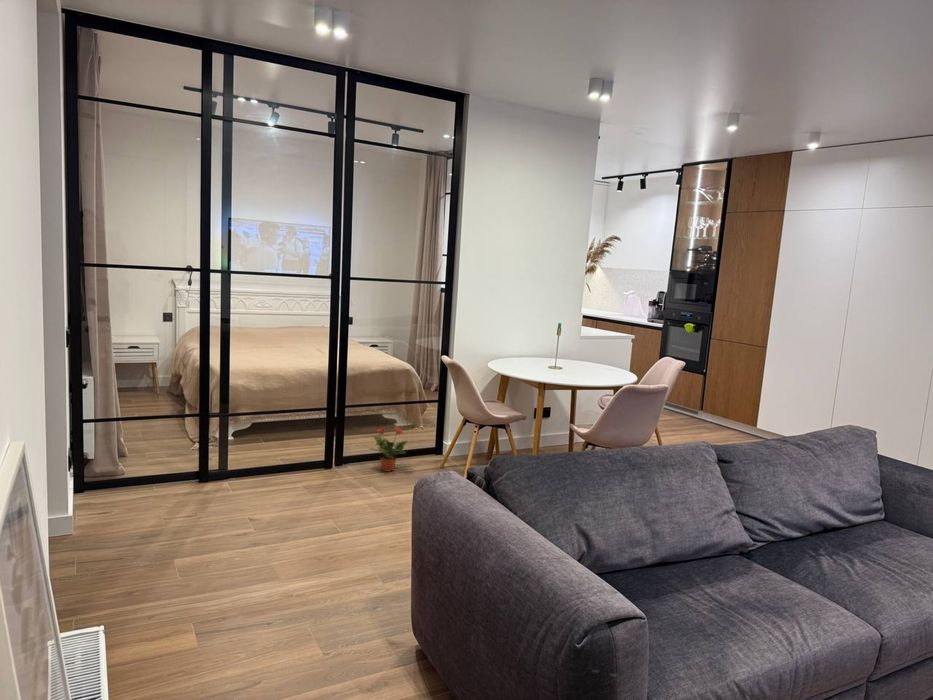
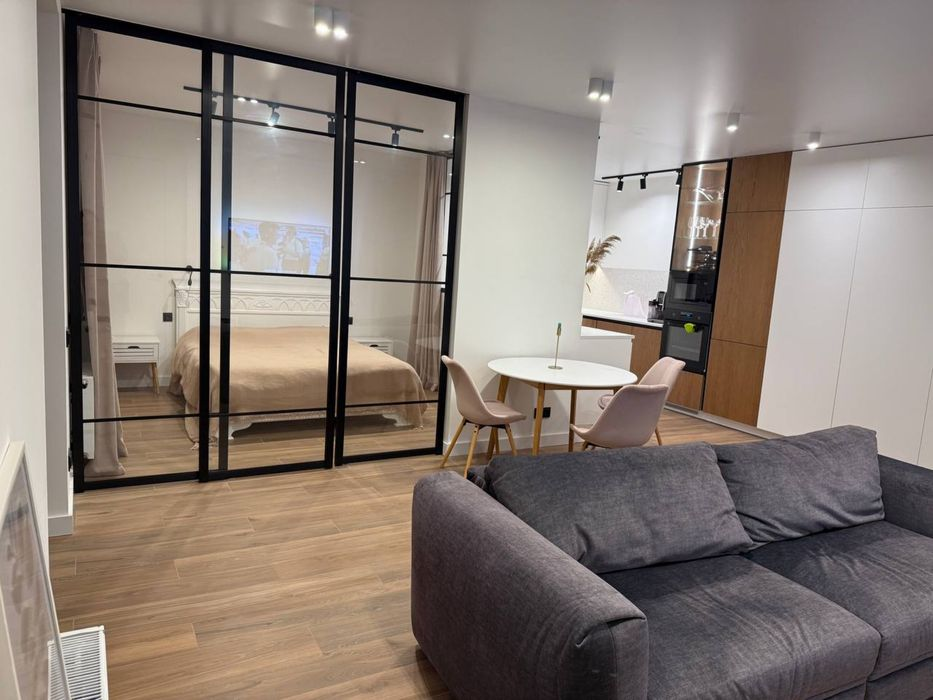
- potted plant (388, 447)
